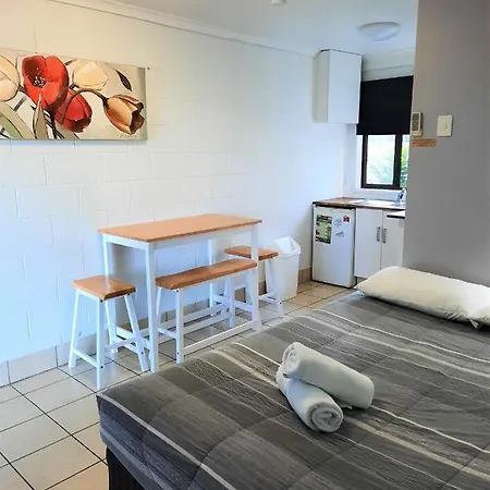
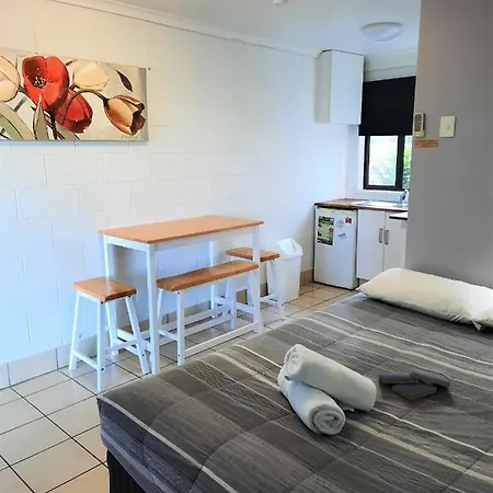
+ book (413, 377)
